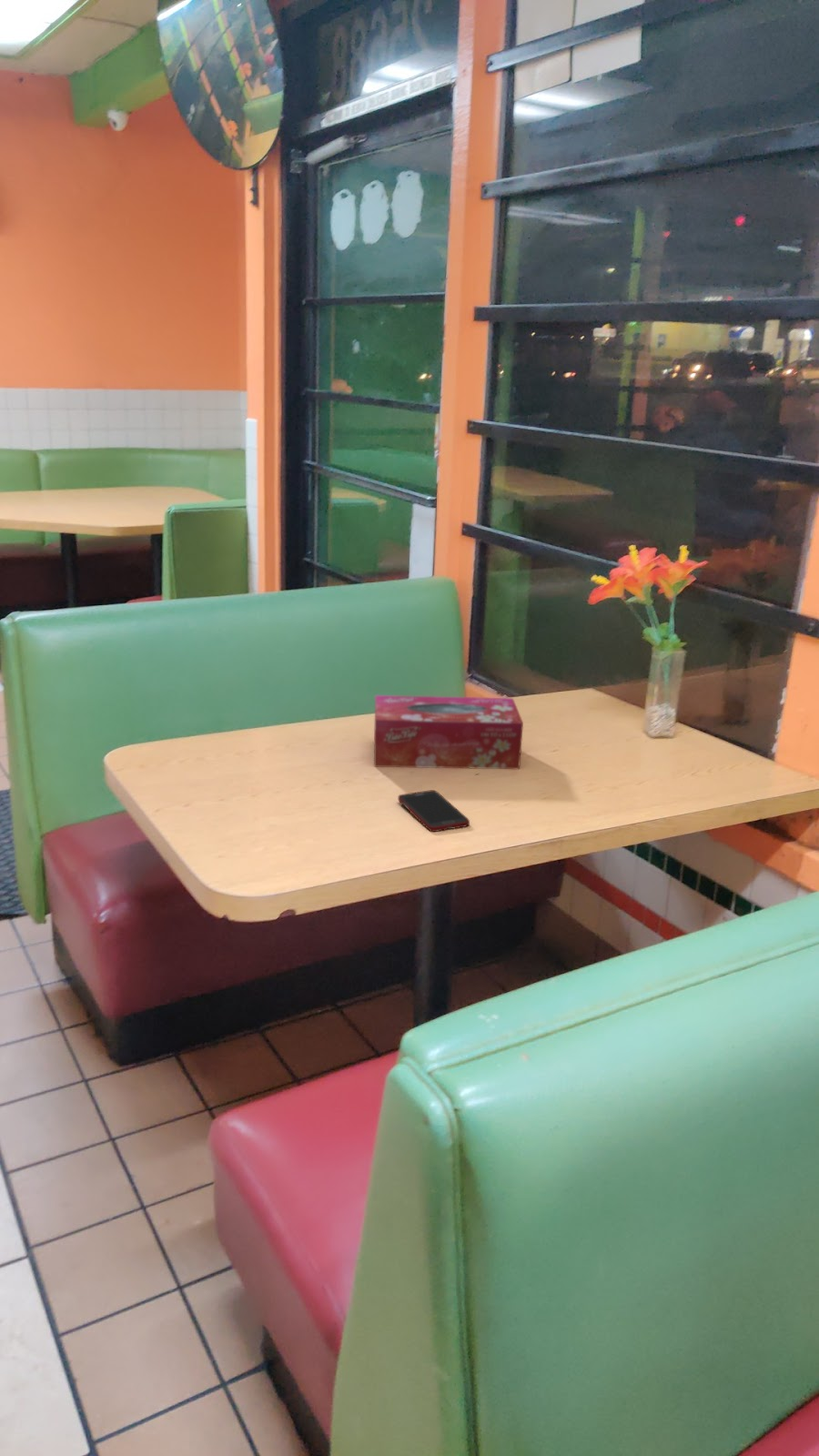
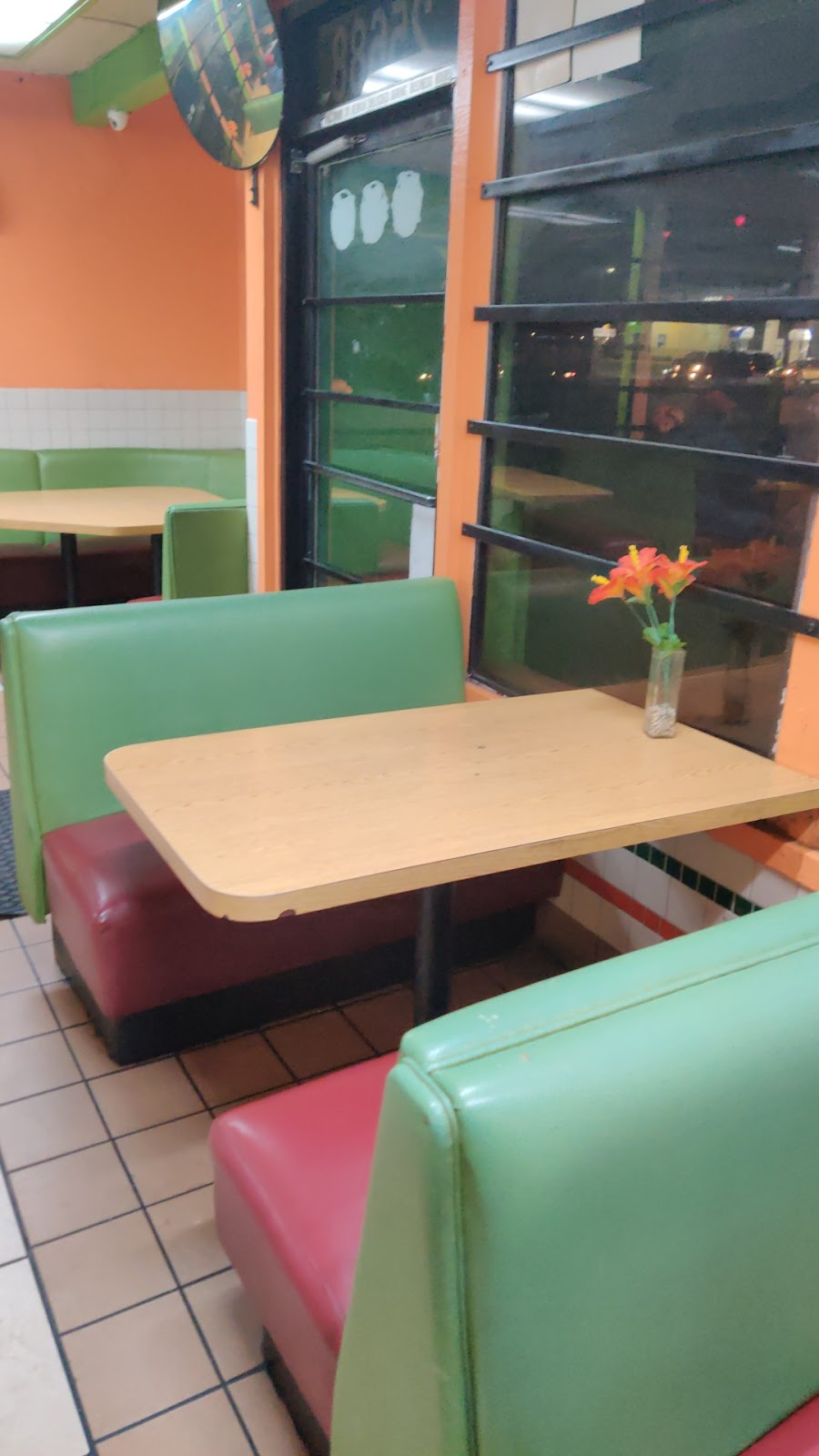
- tissue box (445, 732)
- cell phone (432, 810)
